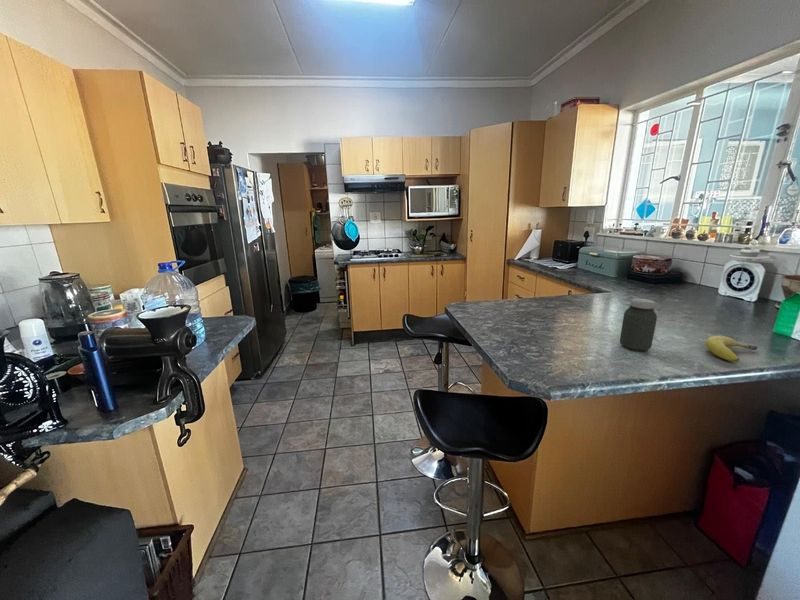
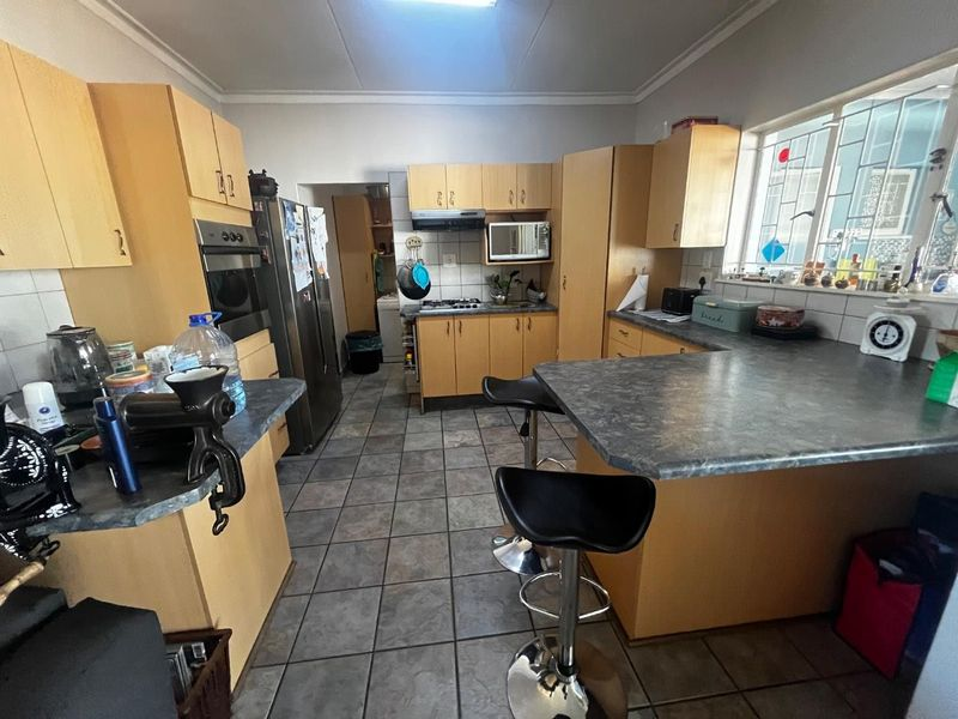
- jar (638, 324)
- fruit (728, 346)
